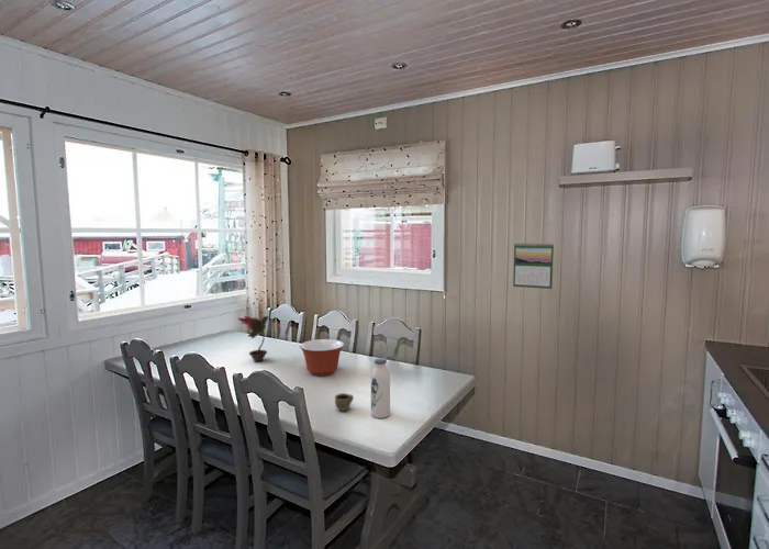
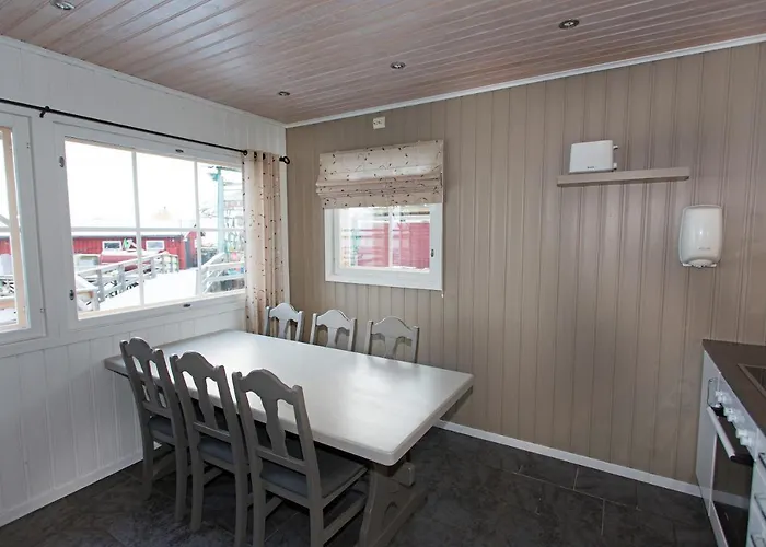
- potted flower (255, 336)
- calendar (533, 265)
- water bottle (380, 386)
- cup (345, 402)
- mixing bowl (322, 358)
